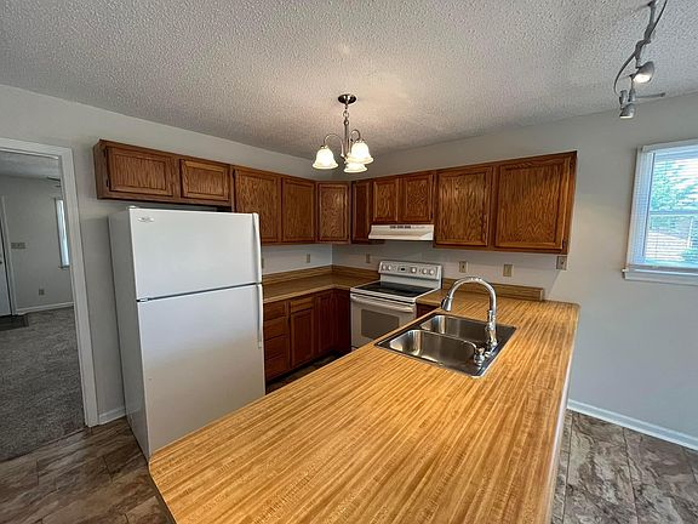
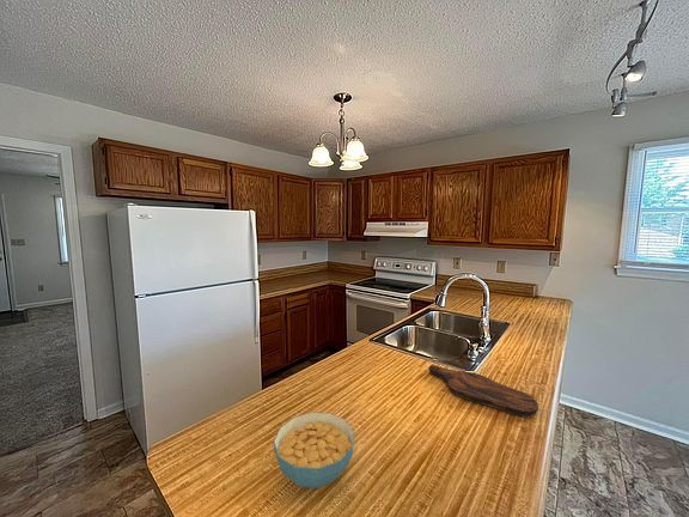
+ cereal bowl (315, 455)
+ cutting board (474, 387)
